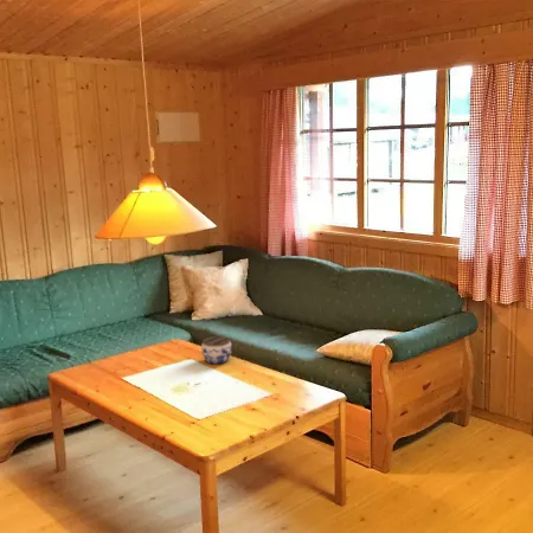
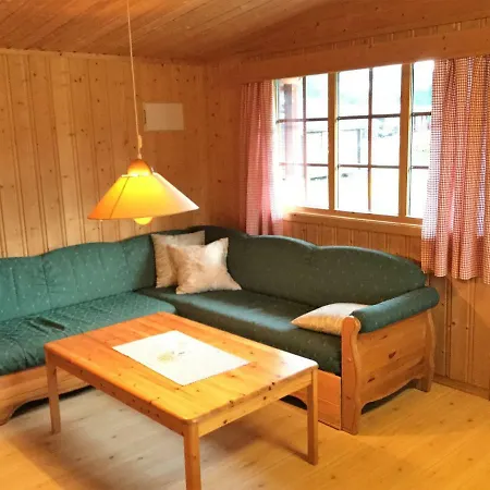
- jar (217, 349)
